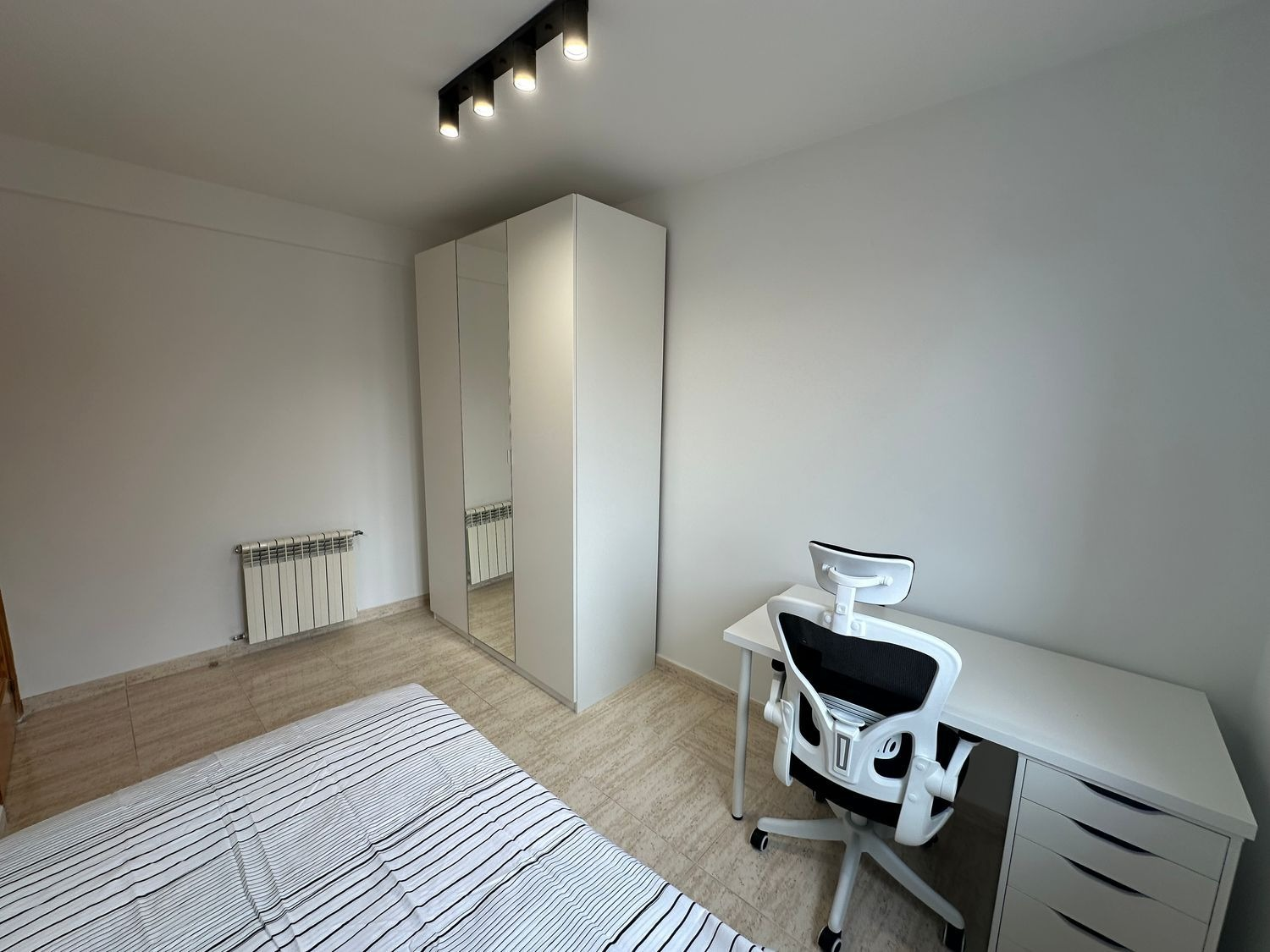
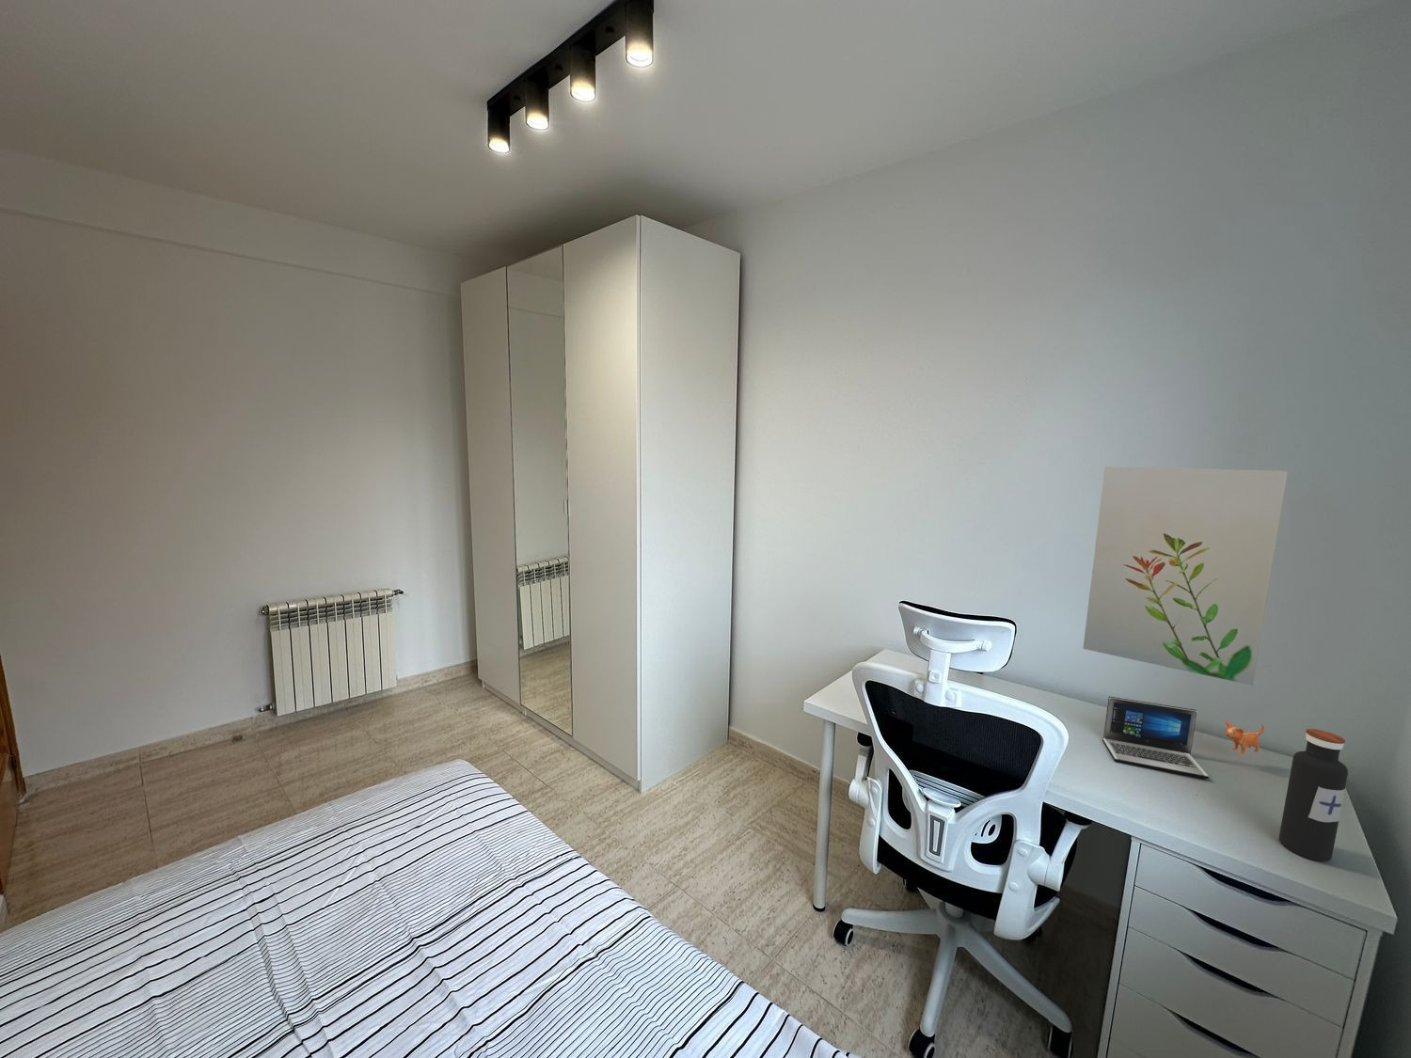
+ laptop (1173, 732)
+ wall art (1174, 568)
+ water bottle (1314, 792)
